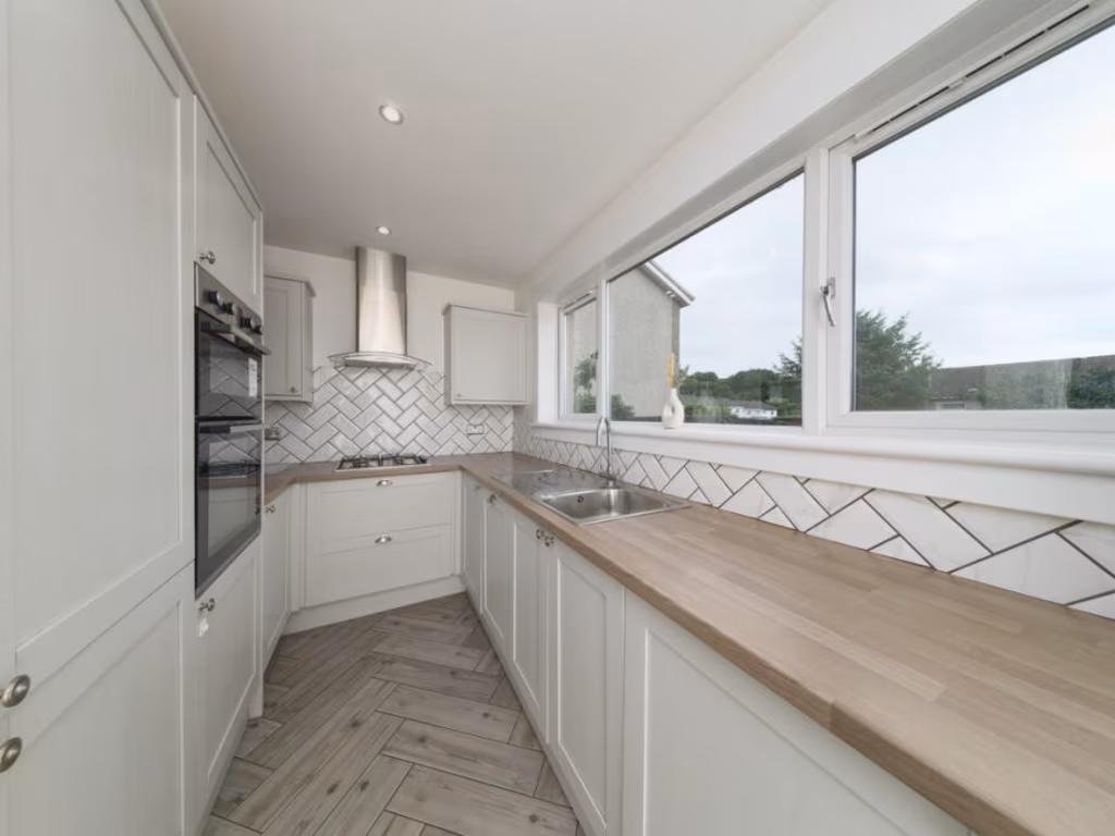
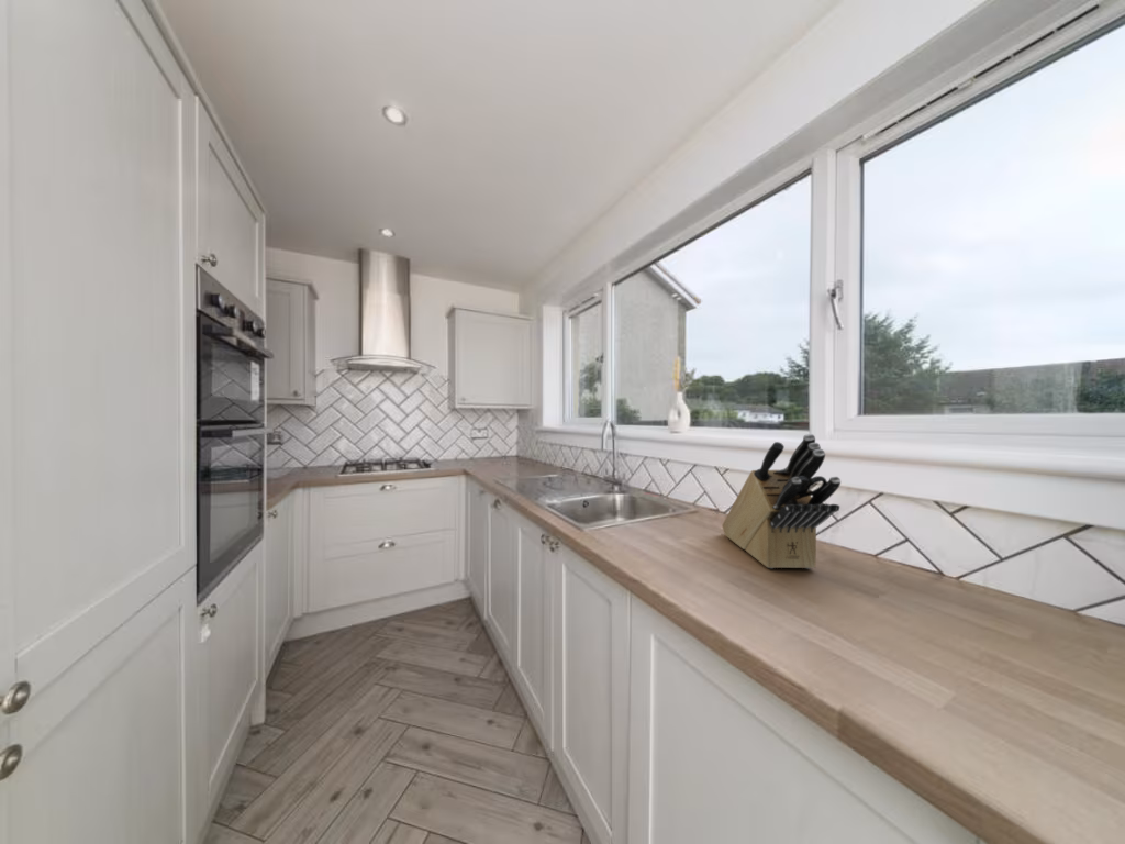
+ knife block (771, 495)
